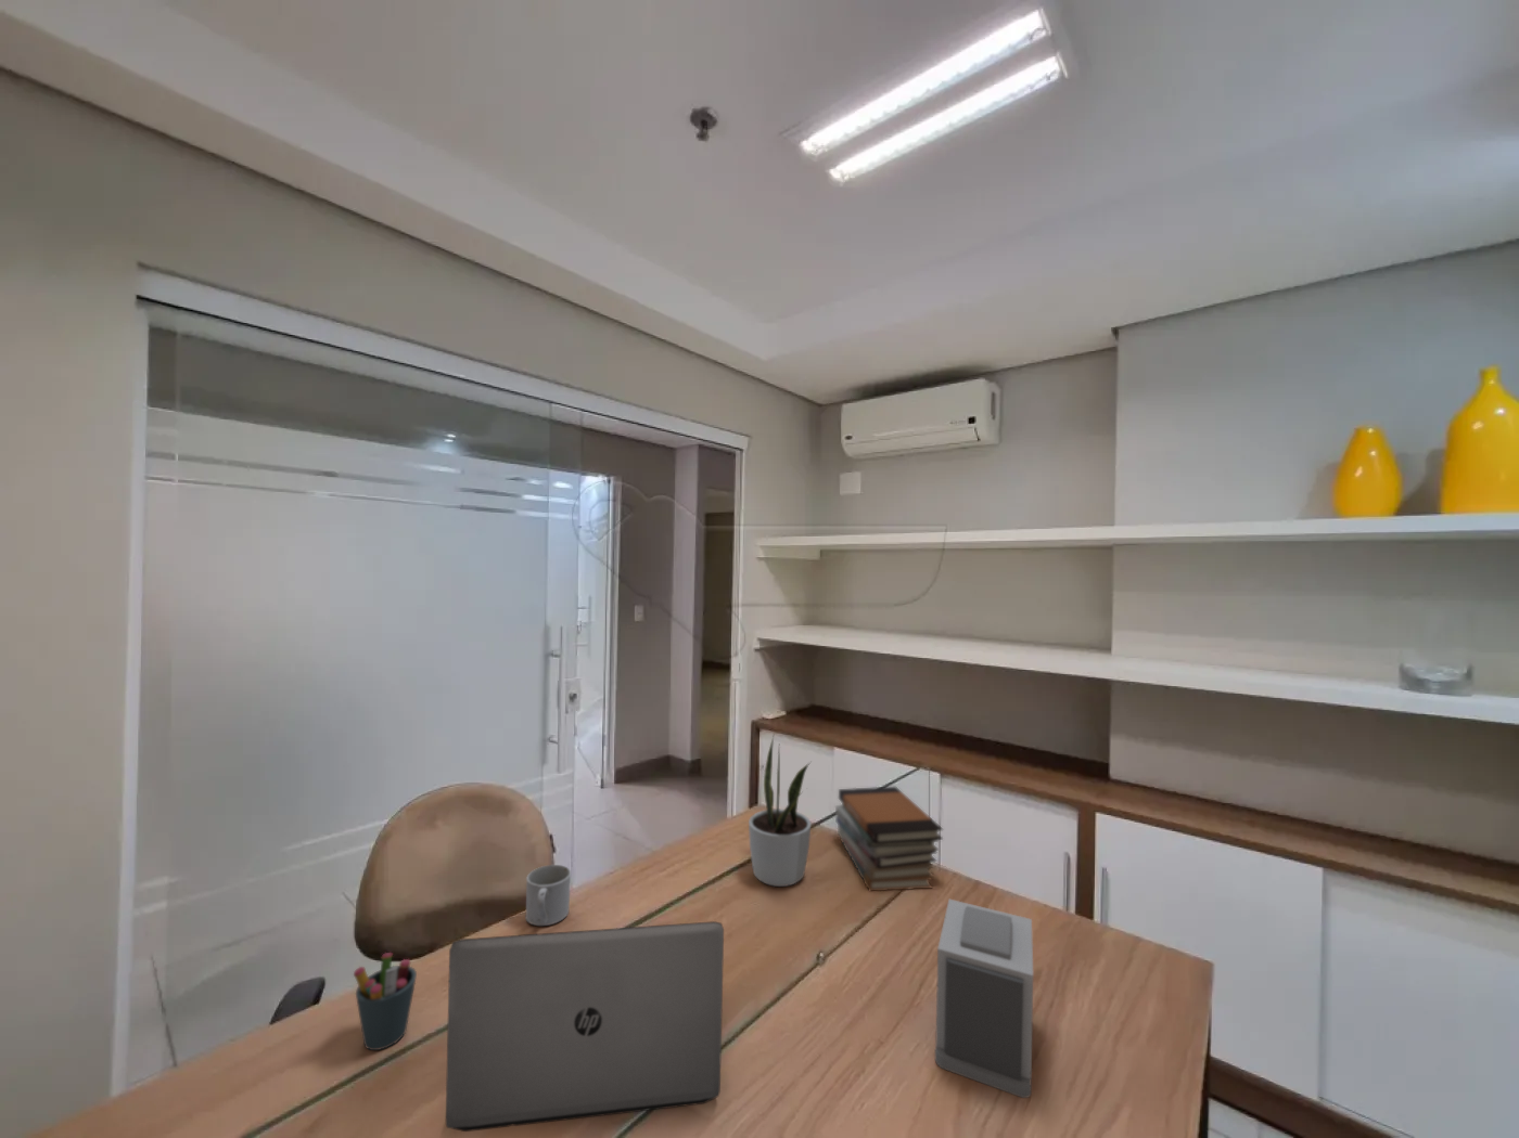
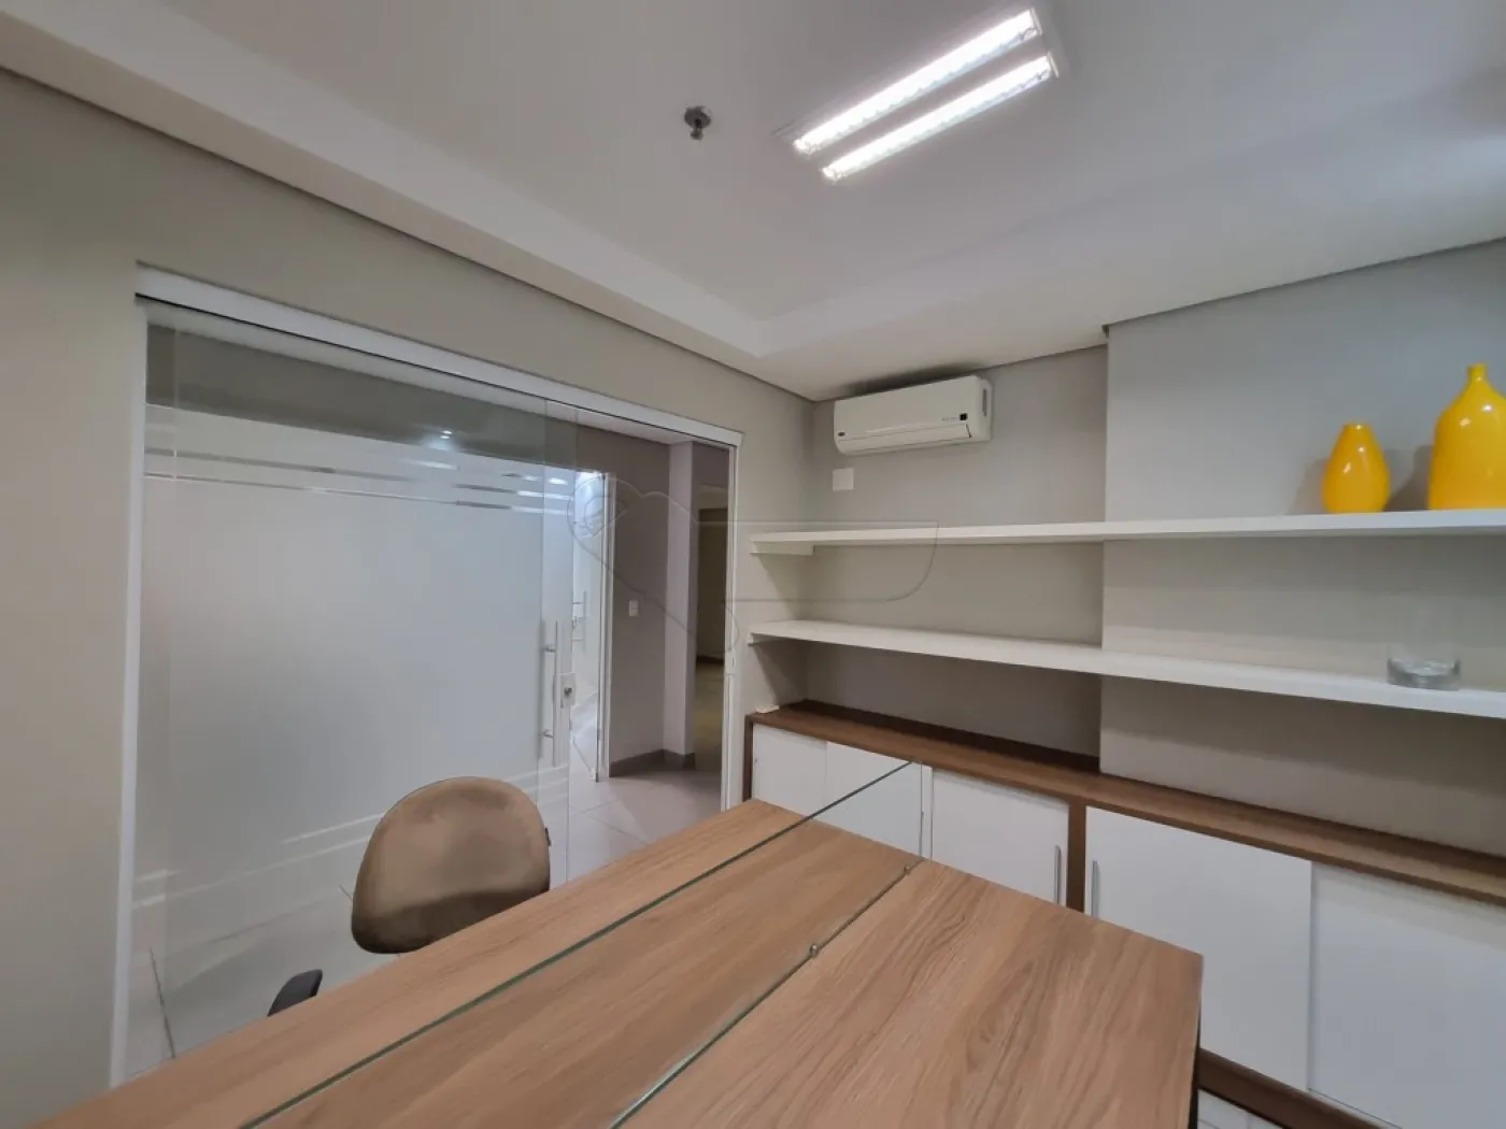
- book stack (883, 833)
- laptop (600, 966)
- alarm clock (986, 979)
- pen holder (385, 995)
- potted plant (777, 803)
- mug (545, 899)
